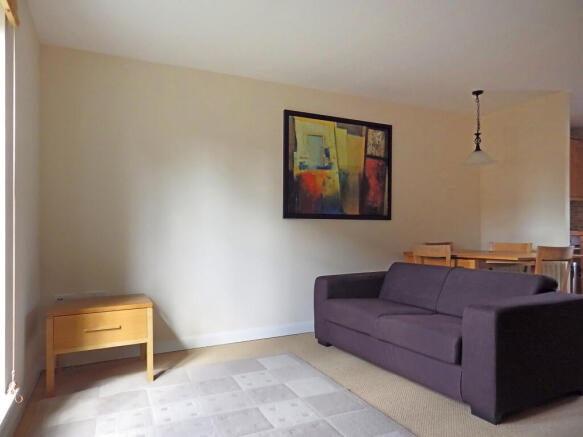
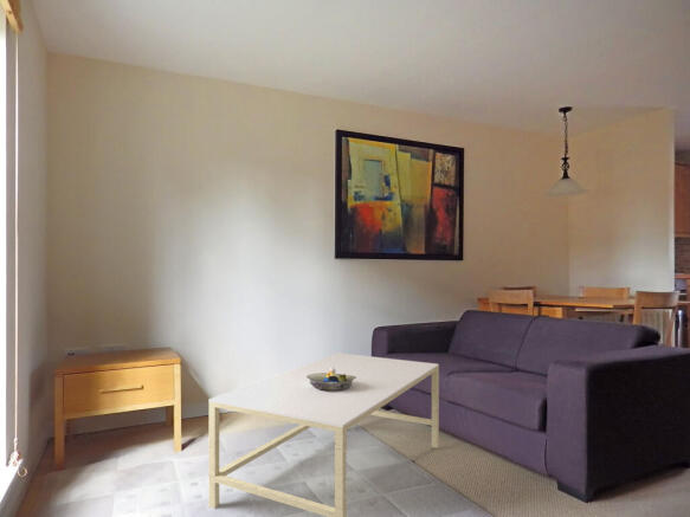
+ decorative bowl (336, 376)
+ coffee table (340, 426)
